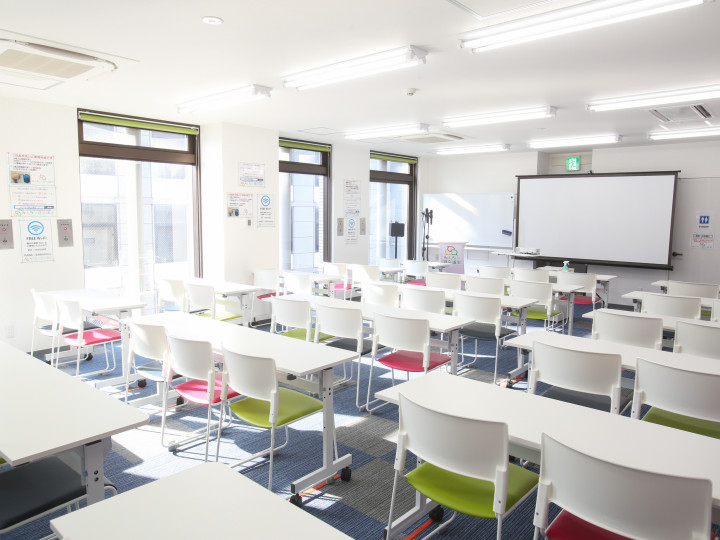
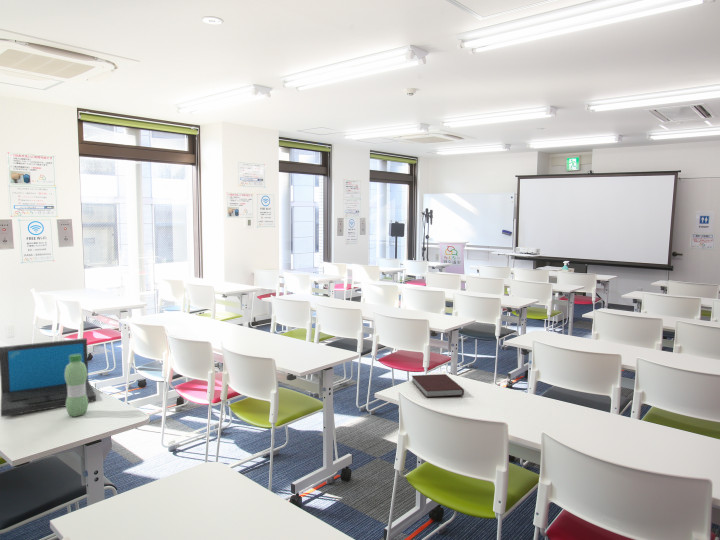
+ notebook (436, 385)
+ water bottle (76, 384)
+ laptop (47, 374)
